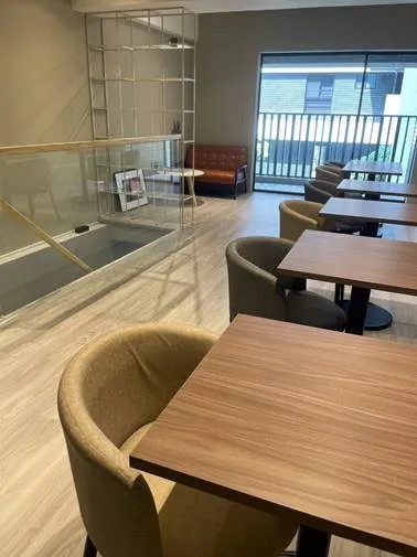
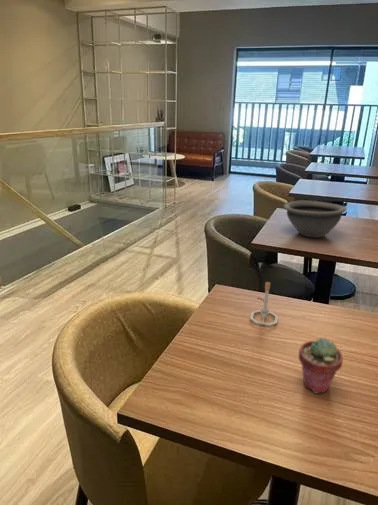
+ lamp base (267, 294)
+ bowl (312, 219)
+ potted succulent (319, 361)
